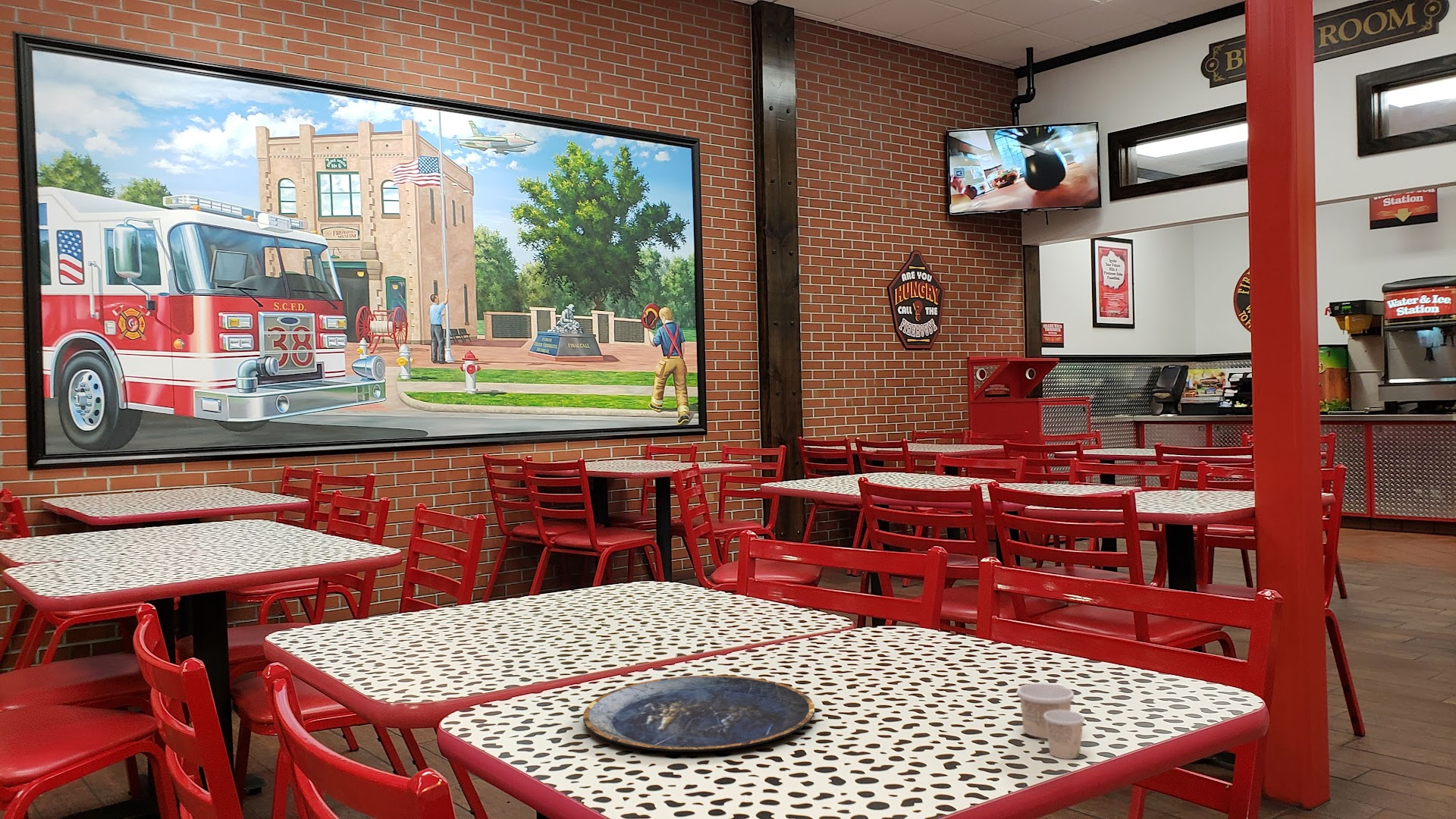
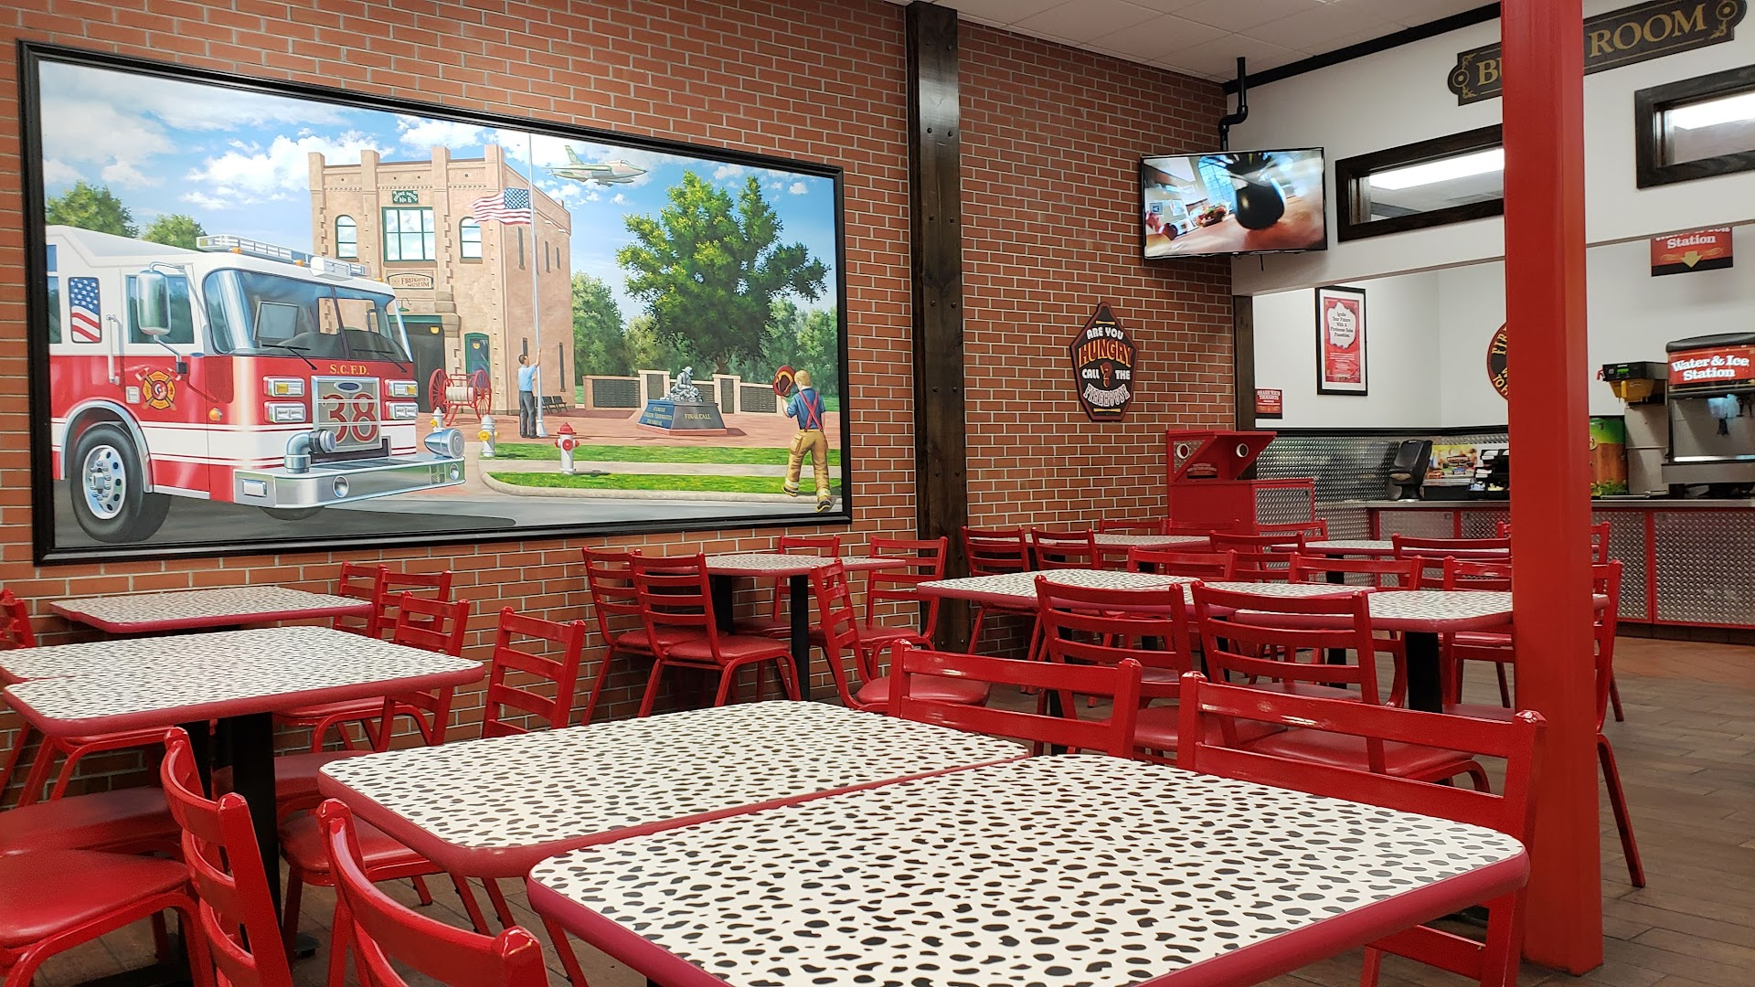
- paper cup (1053, 720)
- plate (699, 713)
